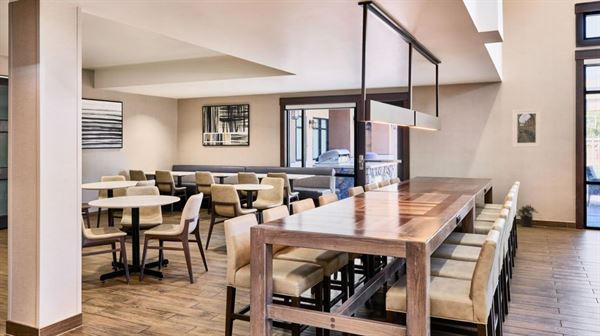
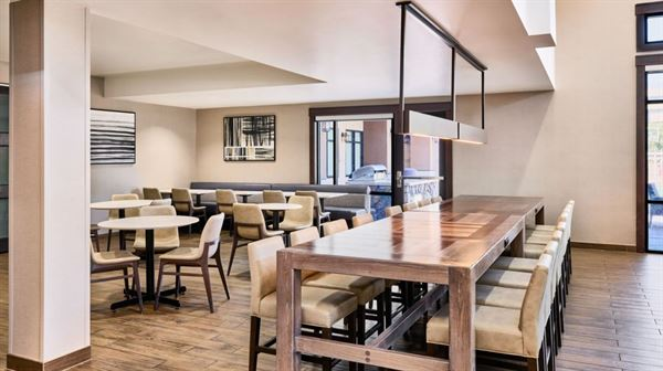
- potted plant (527, 215)
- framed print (526, 128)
